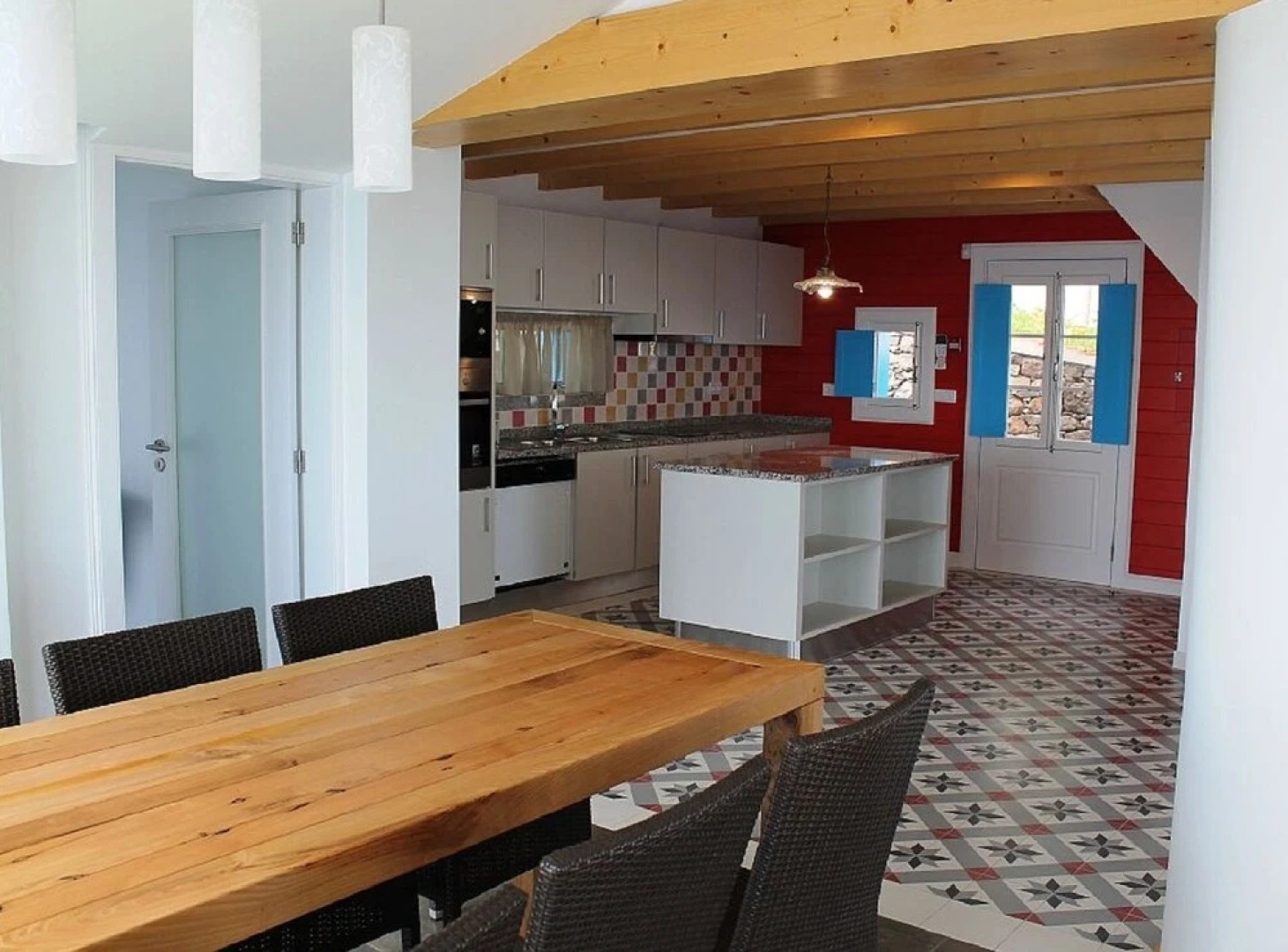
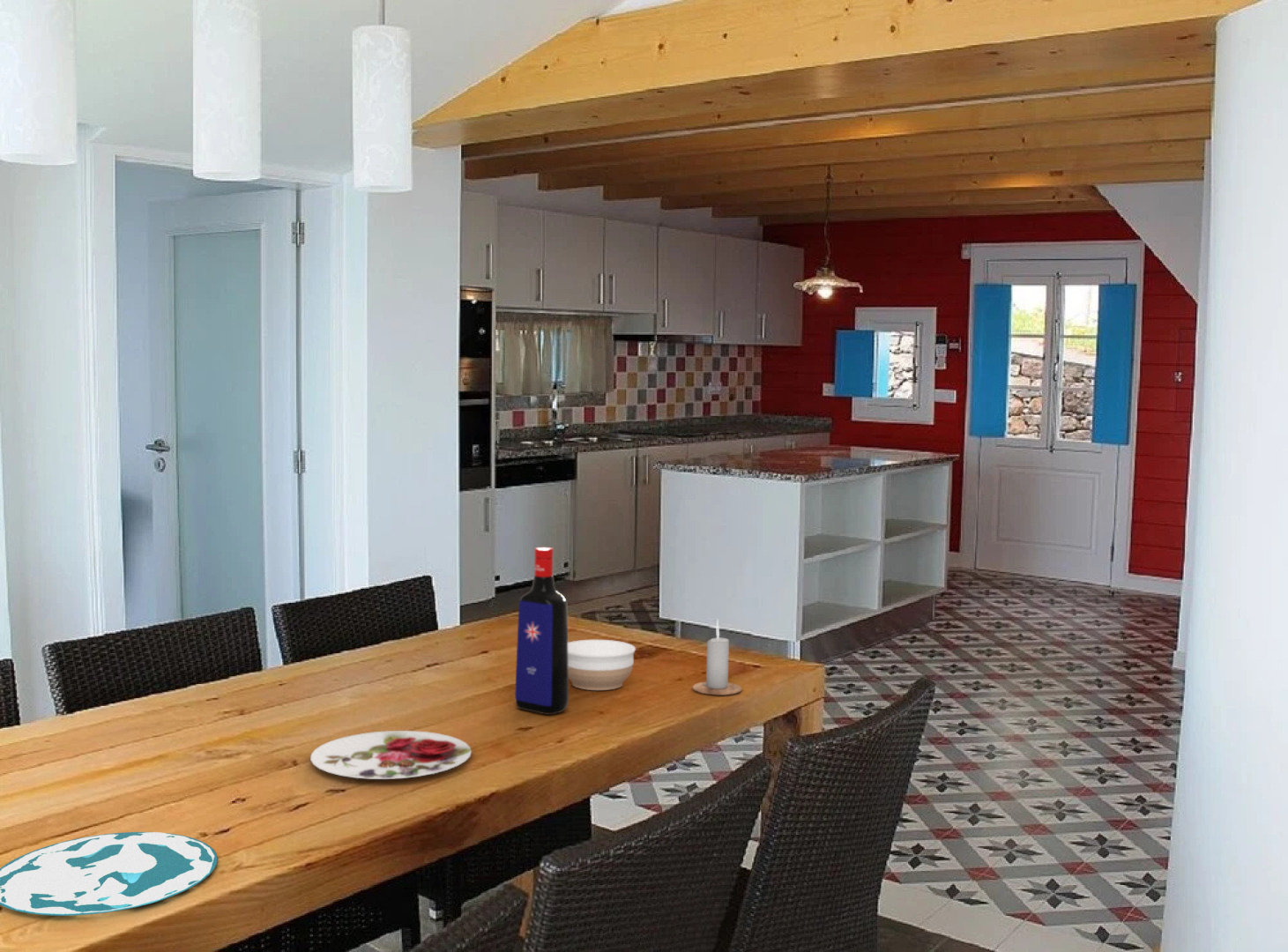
+ bowl (597, 666)
+ candle (718, 653)
+ plate (106, 861)
+ plate (391, 752)
+ liquor bottle (542, 628)
